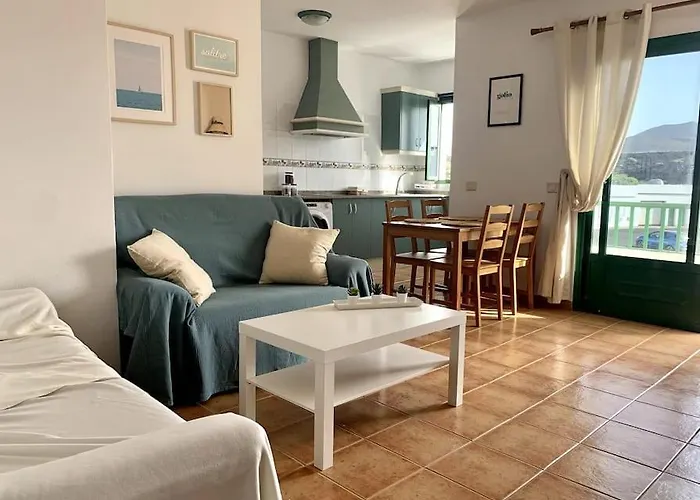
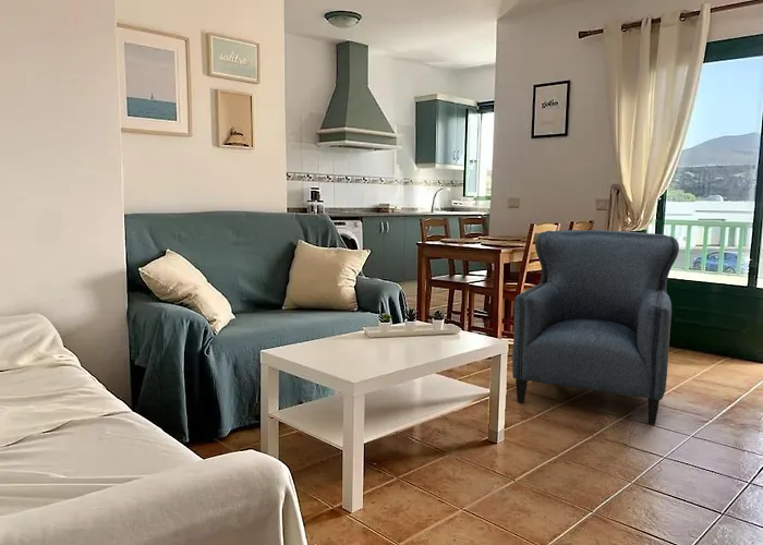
+ armchair (595, 314)
